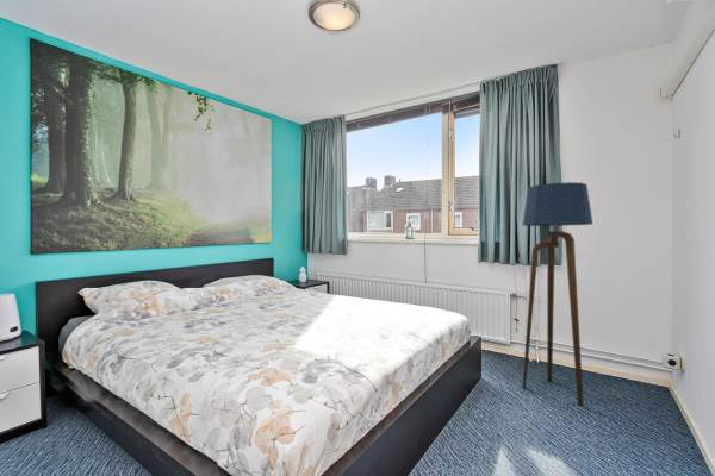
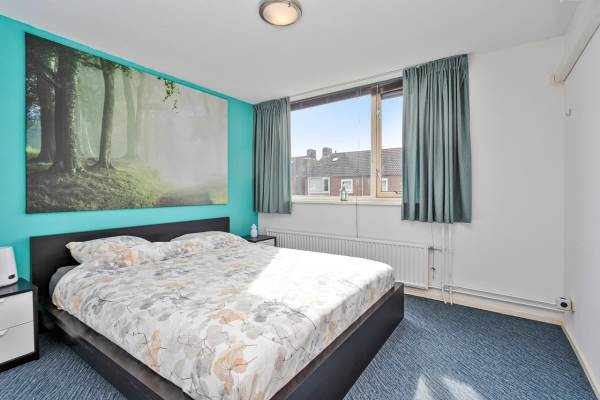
- floor lamp (553, 289)
